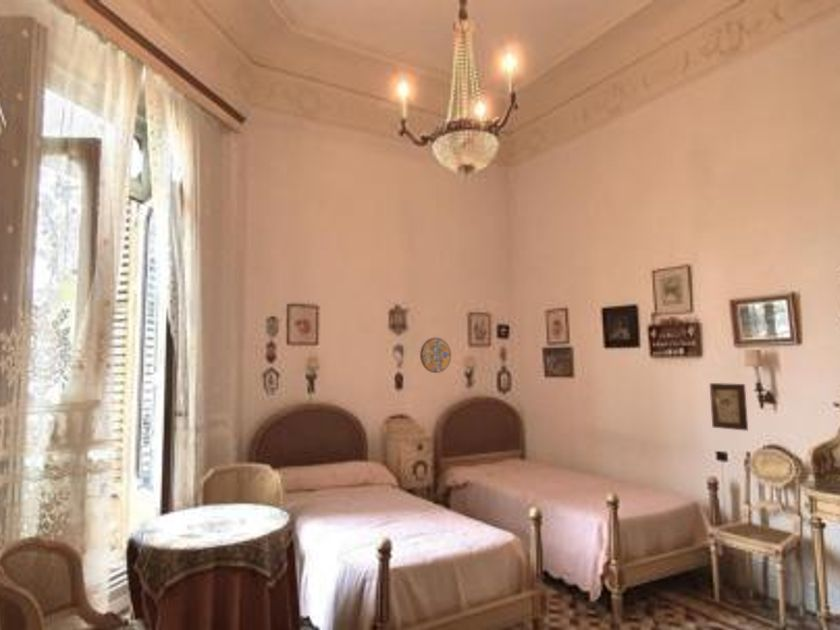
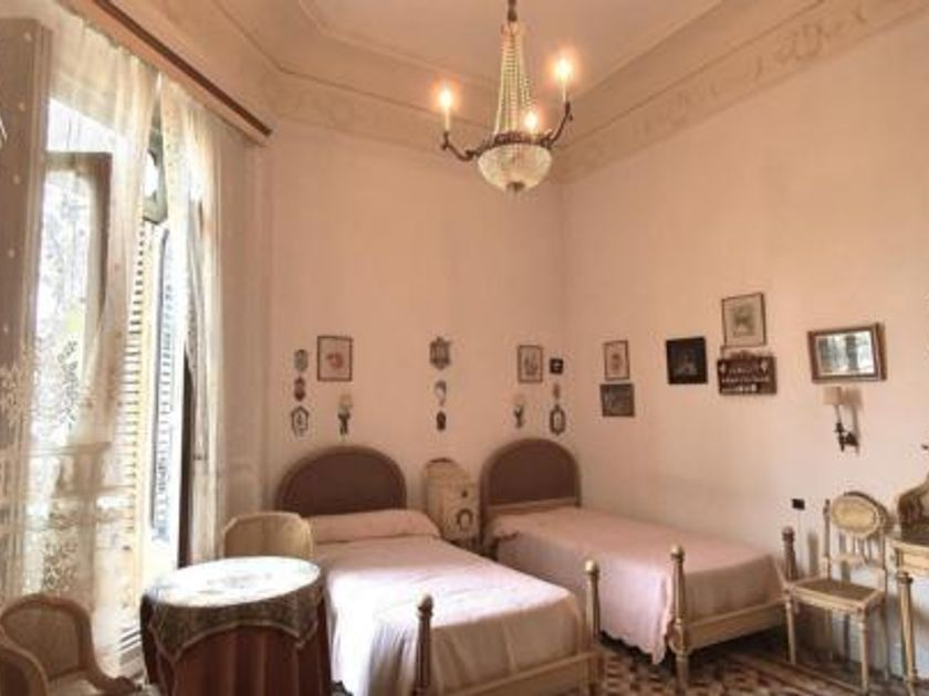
- manhole cover (435, 355)
- religious icon (728, 406)
